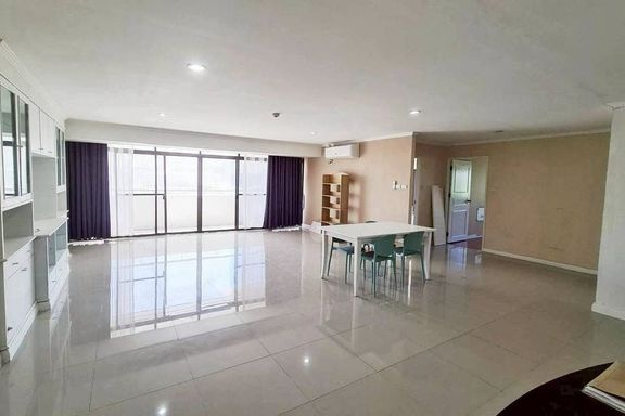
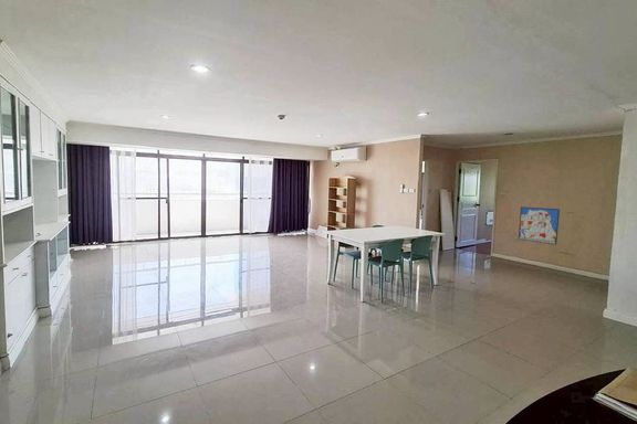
+ wall art (537, 224)
